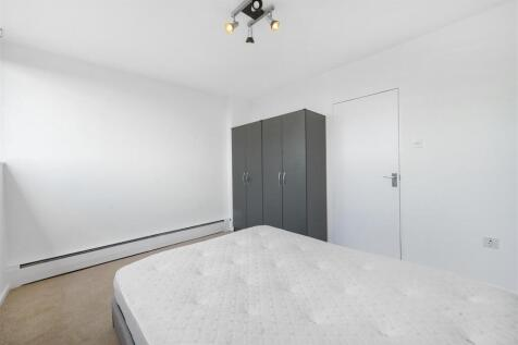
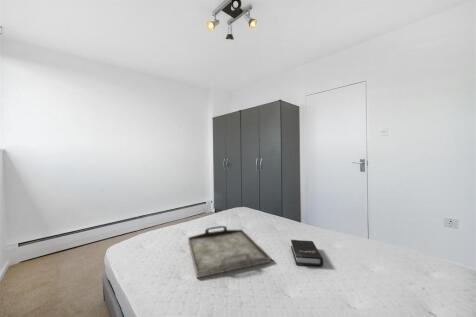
+ hardback book (305, 251)
+ serving tray (224, 244)
